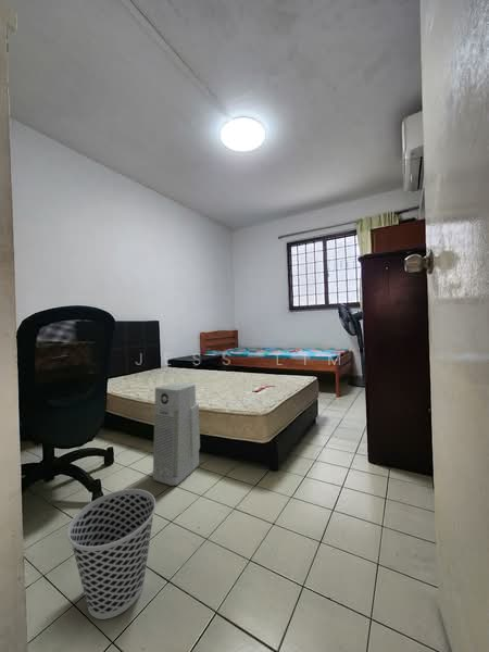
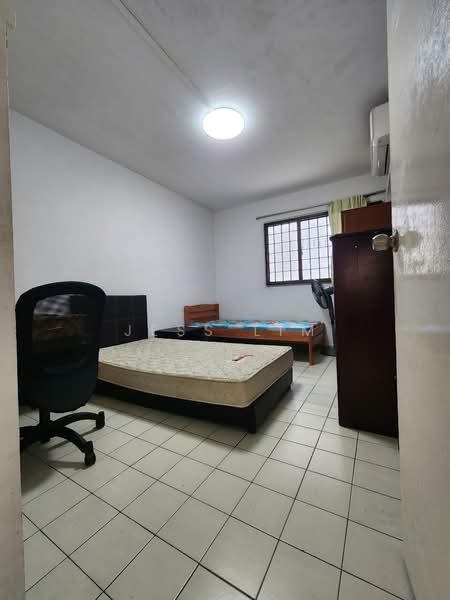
- wastebasket (115, 551)
- air purifier (177, 427)
